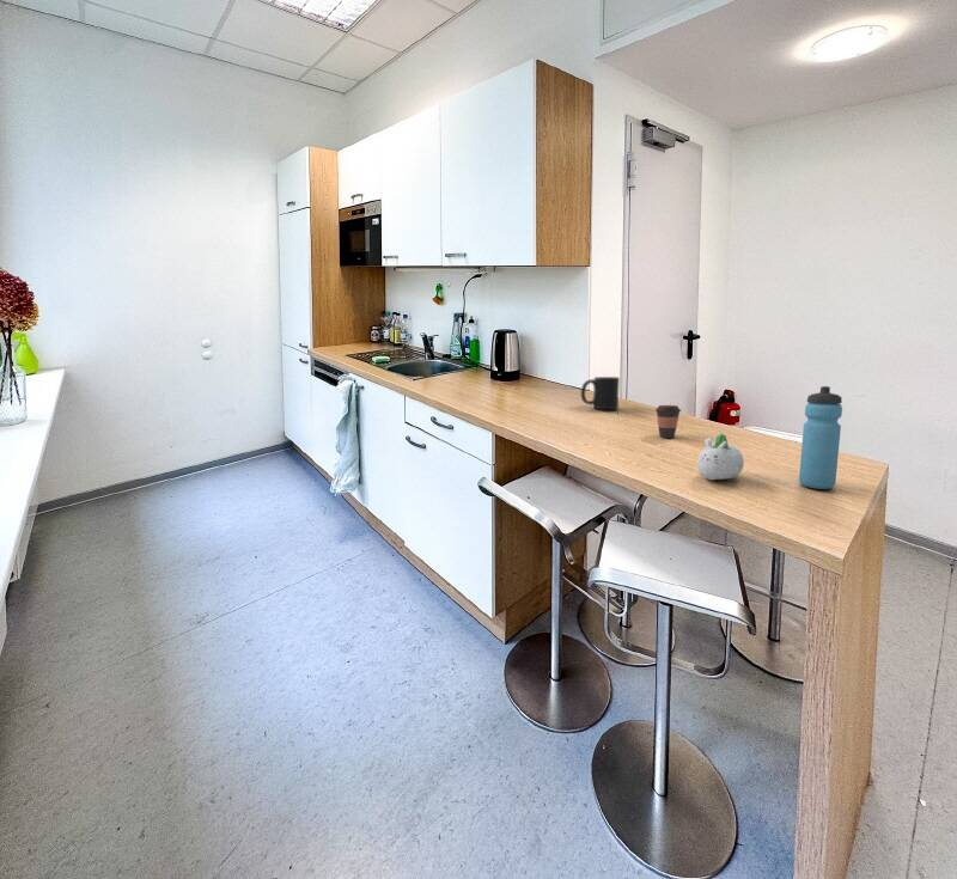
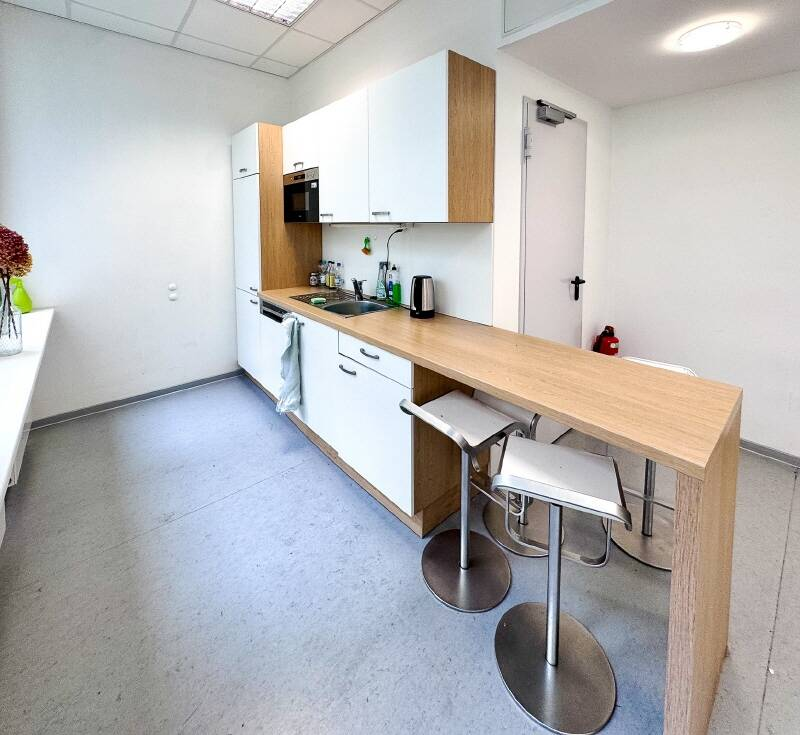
- succulent planter (719, 456)
- coffee cup (668, 421)
- water bottle (821, 437)
- mug (601, 392)
